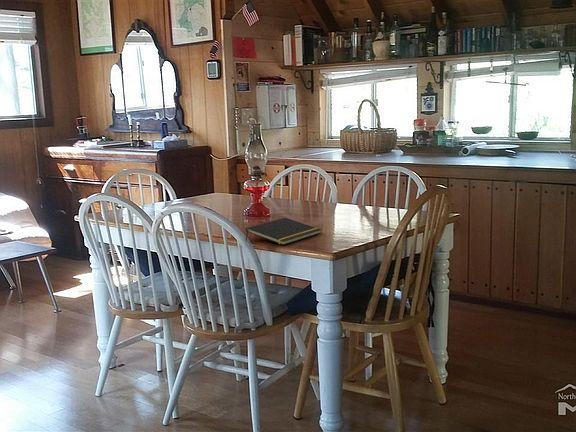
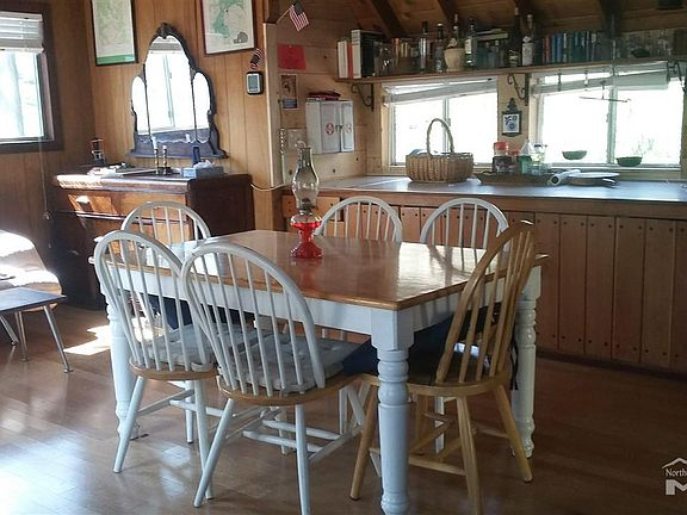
- notepad (284, 230)
